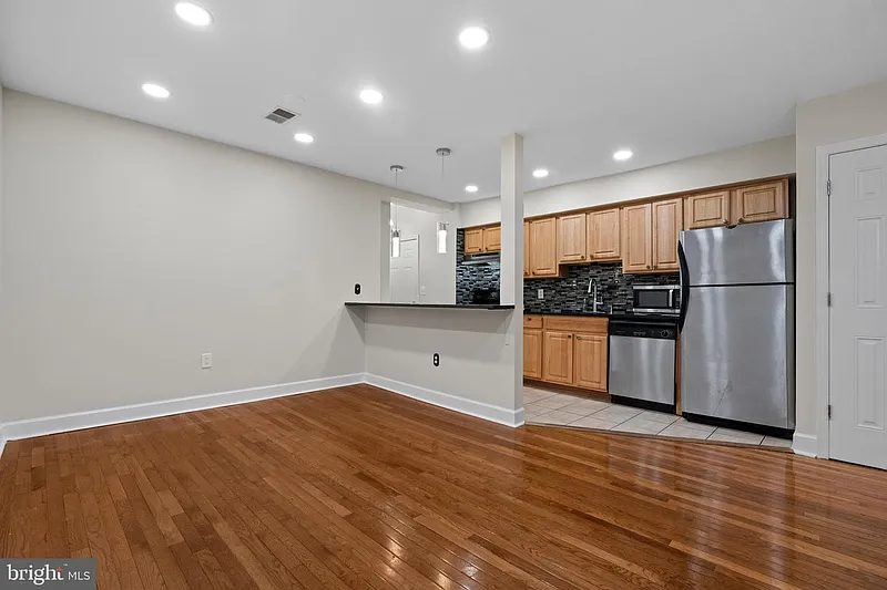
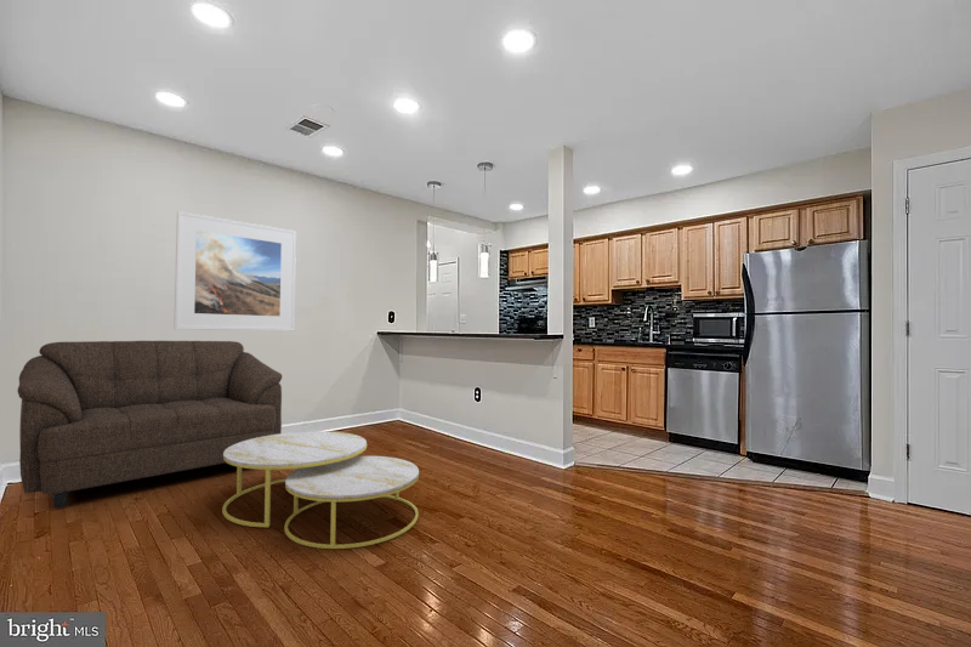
+ coffee table (320, 479)
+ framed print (240, 276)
+ sofa (163, 407)
